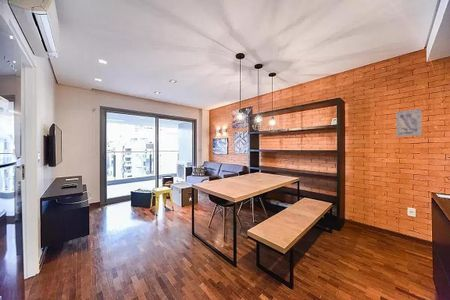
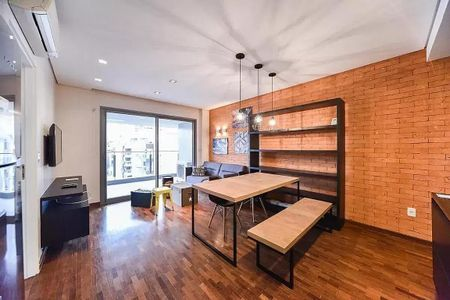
- wall art (408, 123)
